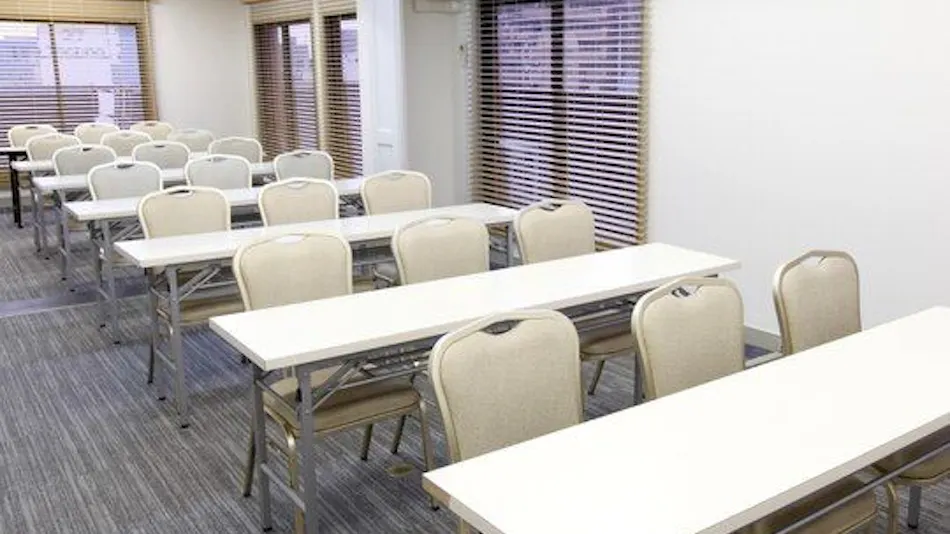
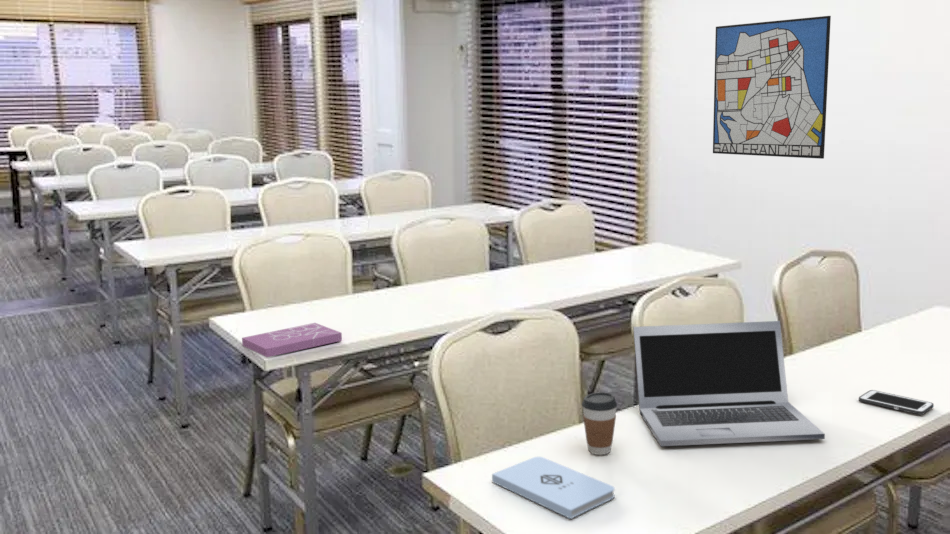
+ laptop (723, 380)
+ notepad (553, 484)
+ cell phone (895, 402)
+ wall art (767, 89)
+ book (292, 339)
+ coffee cup (599, 424)
